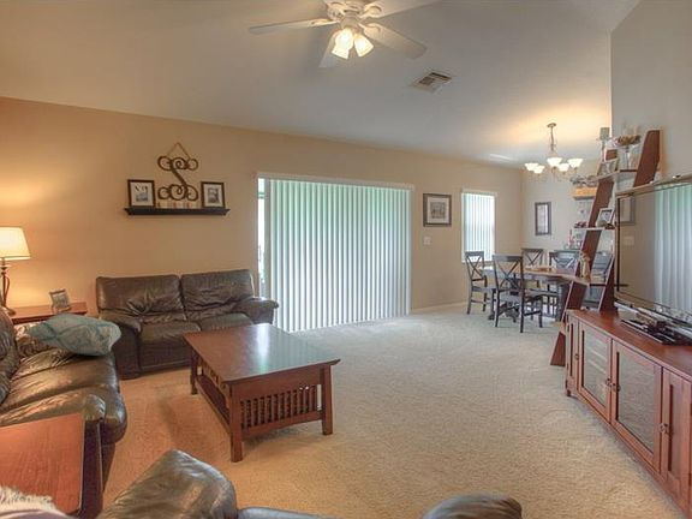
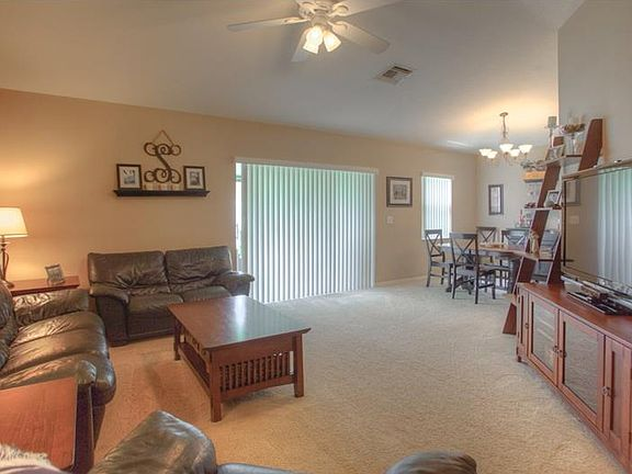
- decorative pillow (77, 334)
